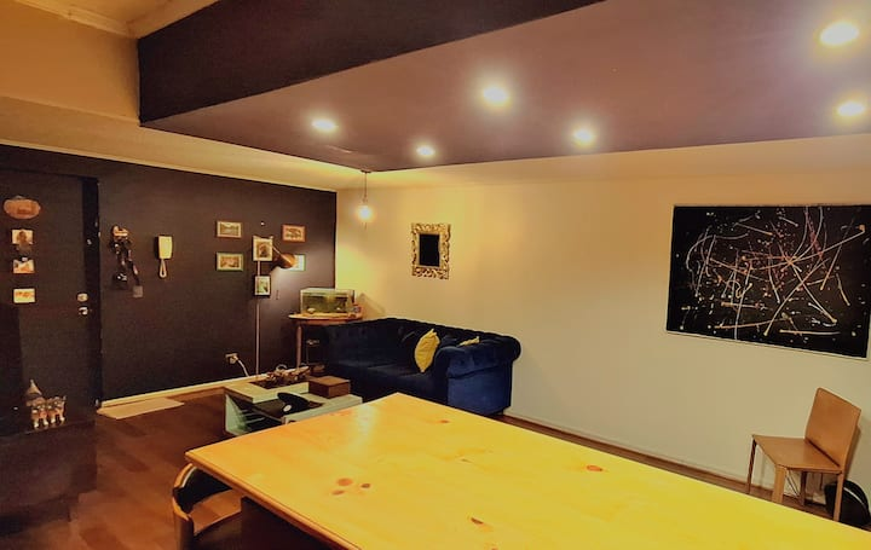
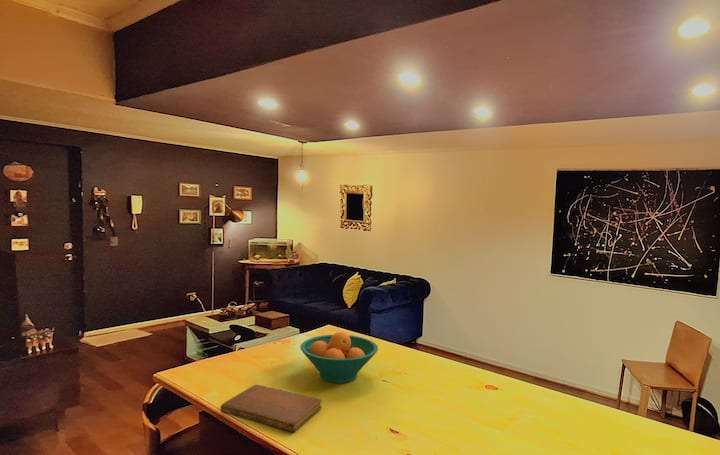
+ fruit bowl (339, 354)
+ notebook (272, 406)
